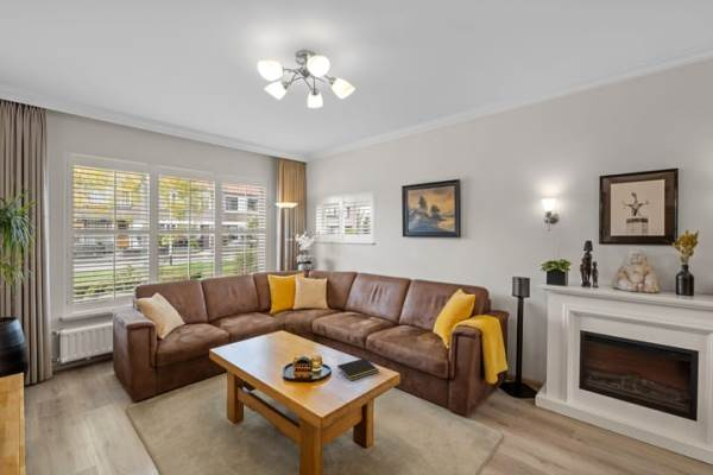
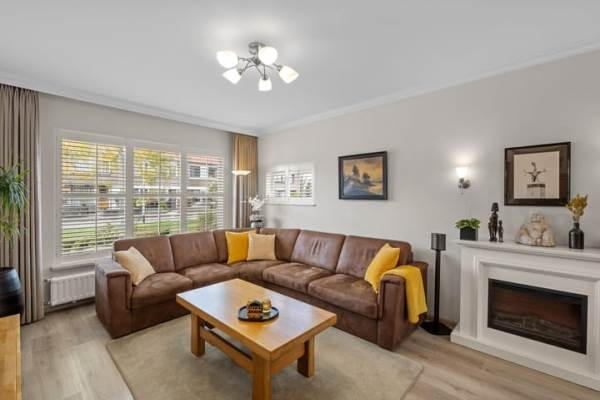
- notepad (358, 368)
